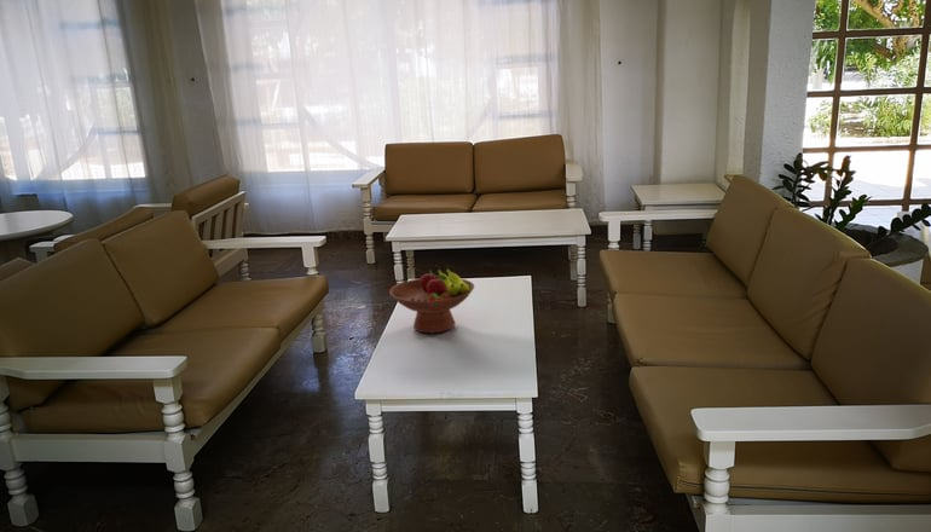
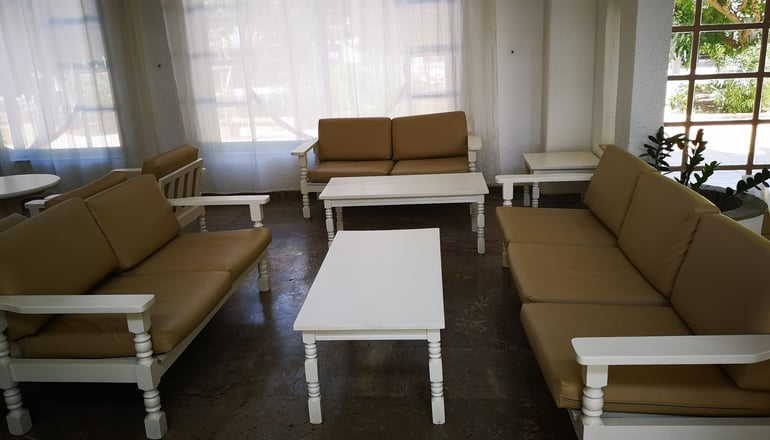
- fruit bowl (432, 300)
